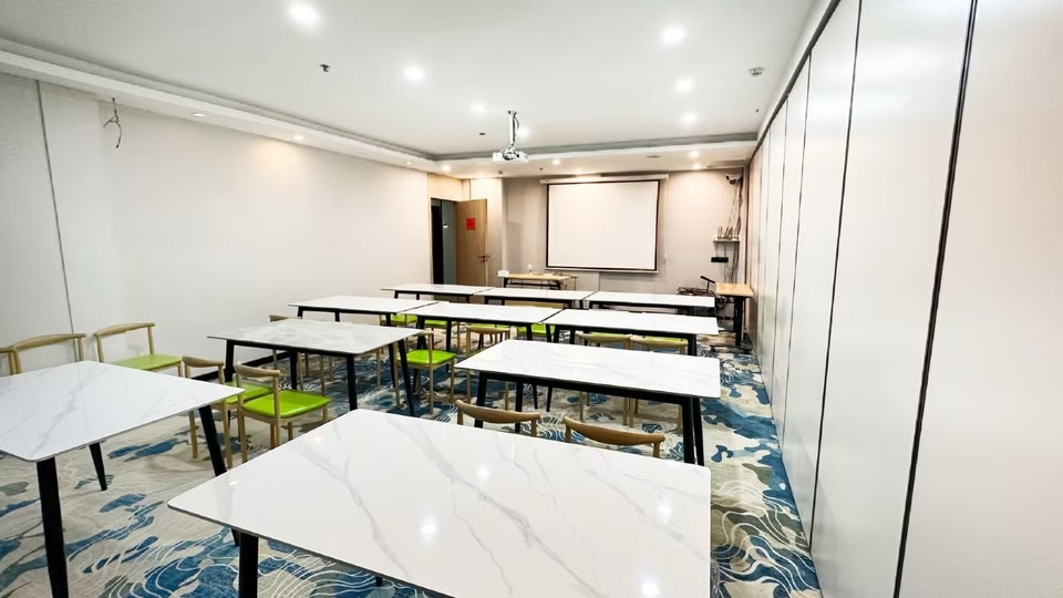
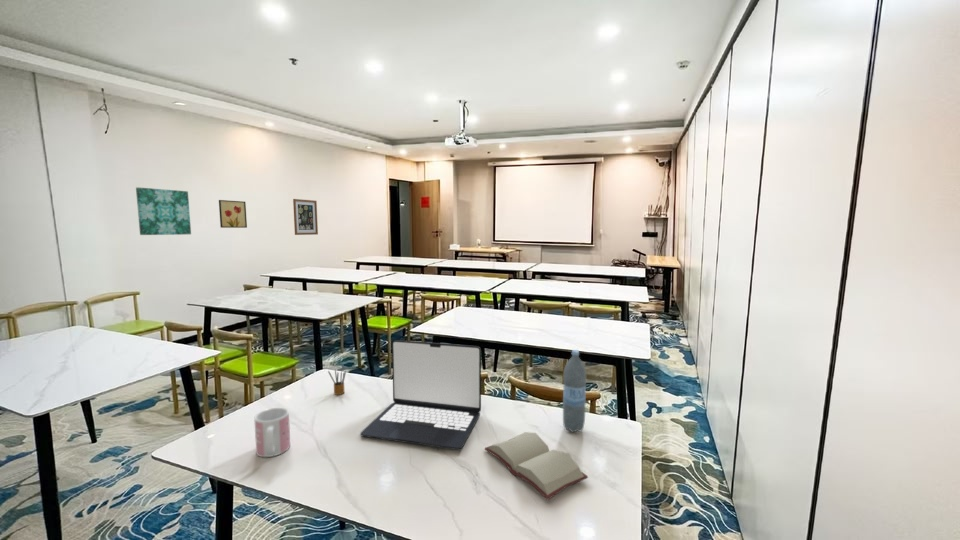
+ mug (272, 434)
+ water bottle (574, 390)
+ wall art (305, 217)
+ wall art (232, 214)
+ wall art (164, 212)
+ hardback book (533, 457)
+ pencil box (337, 381)
+ laptop (422, 389)
